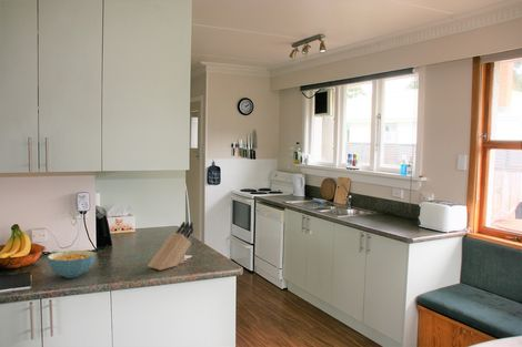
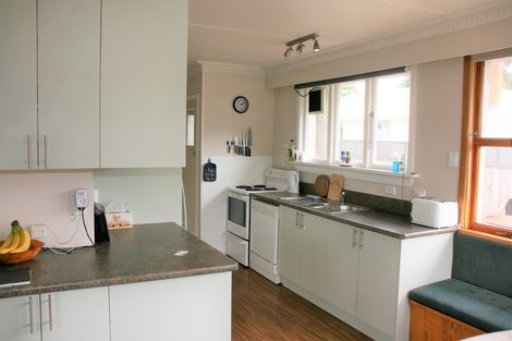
- cereal bowl (71, 265)
- knife block (172, 244)
